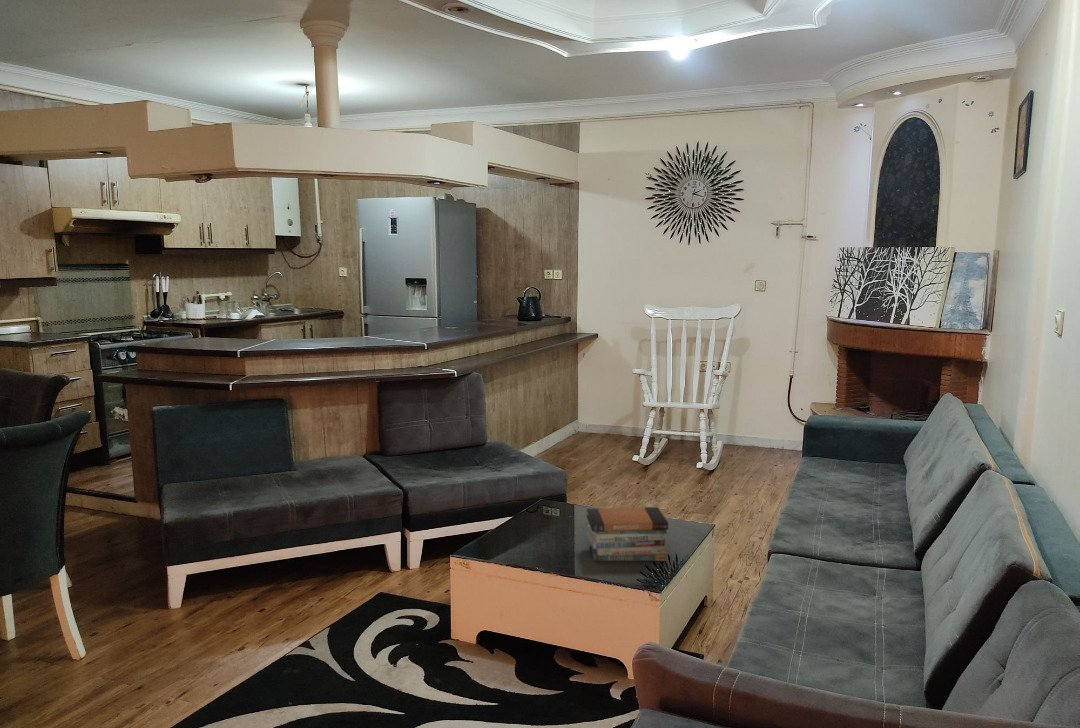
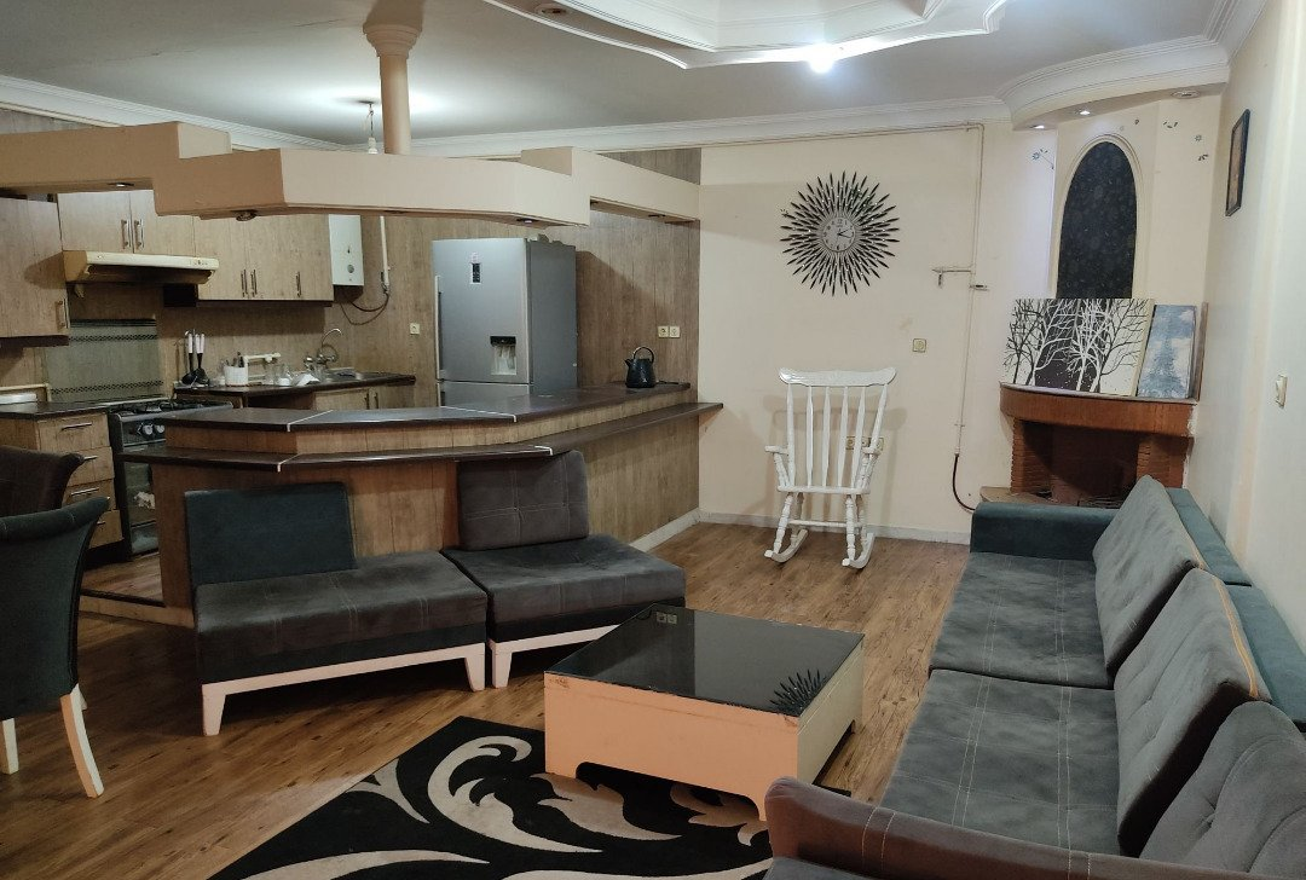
- book stack (625, 534)
